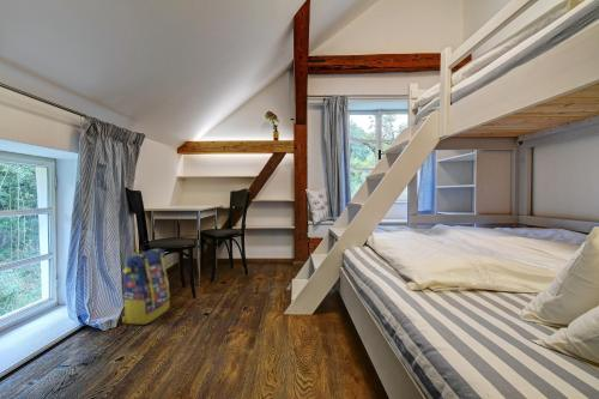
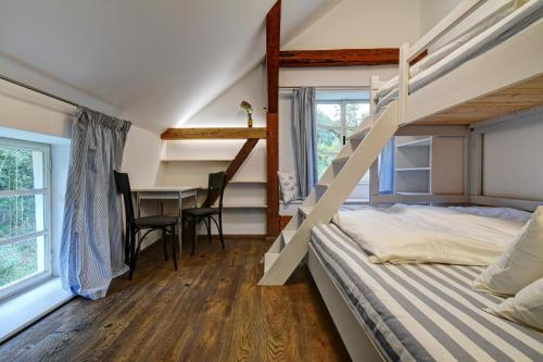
- backpack (145, 283)
